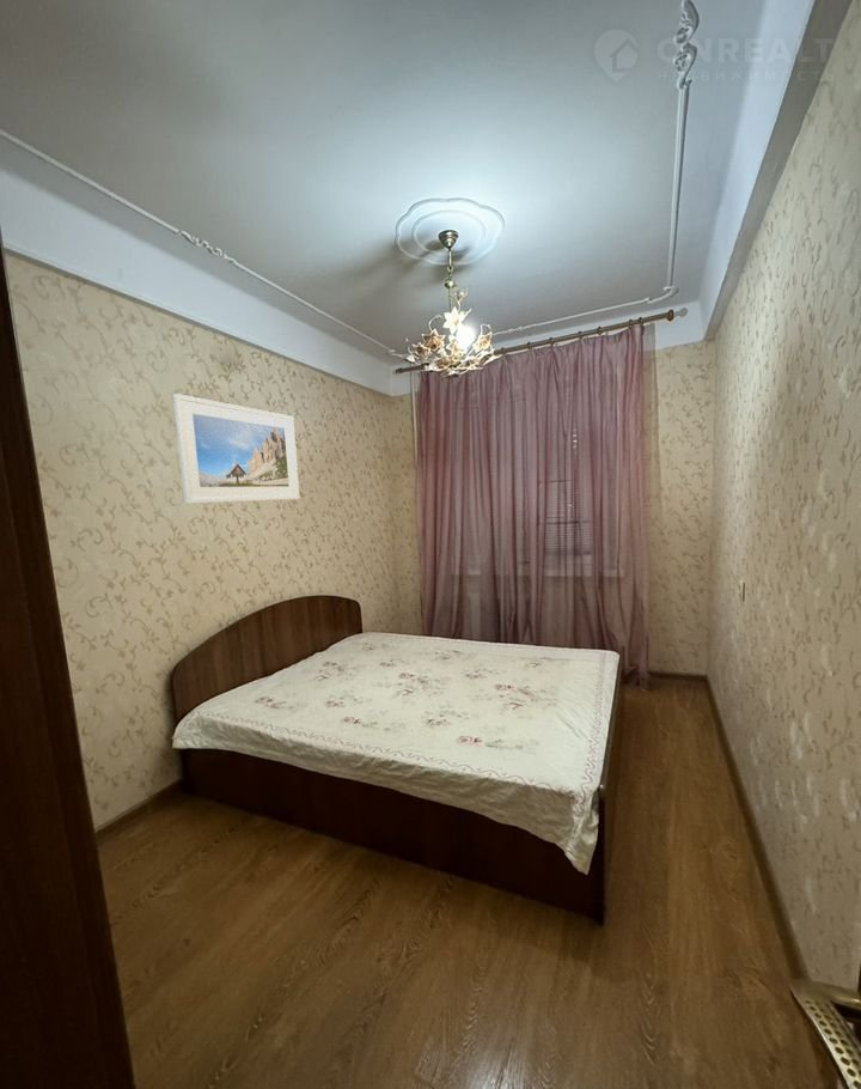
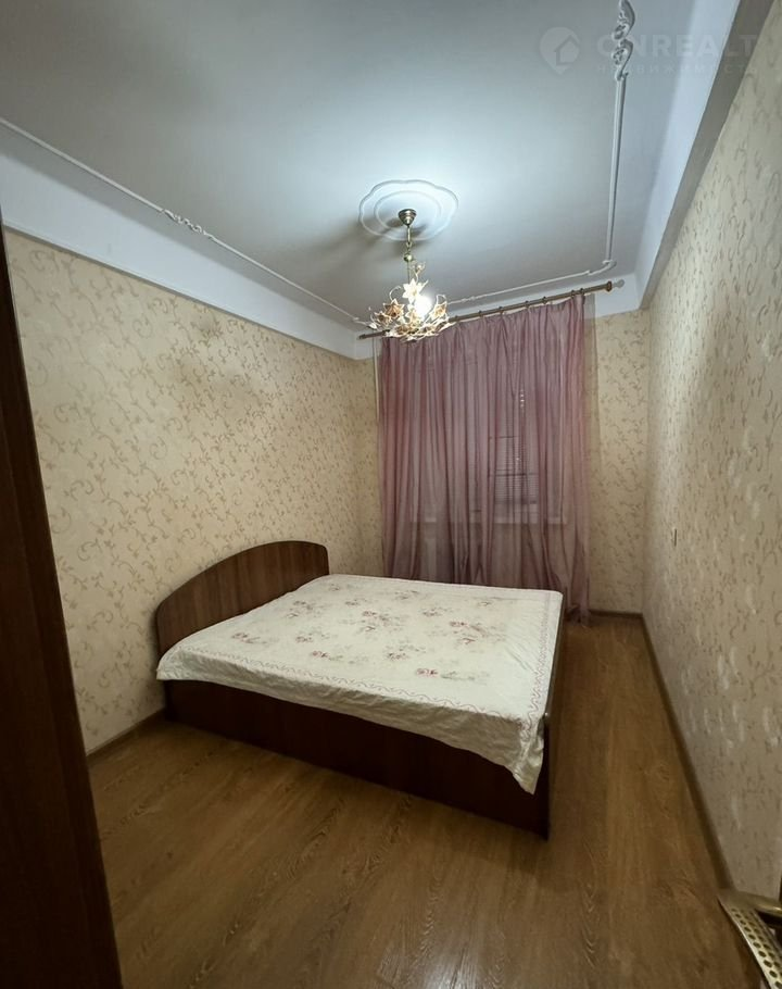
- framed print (245, 454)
